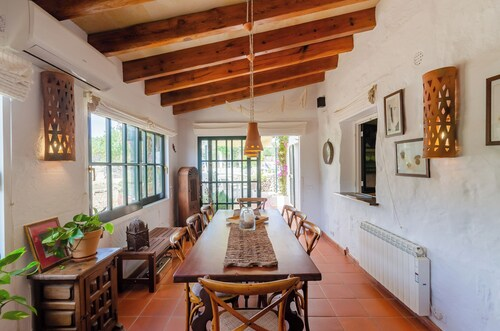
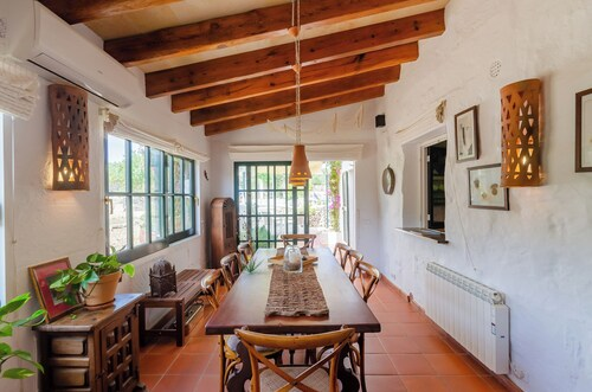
+ succulent plant (253, 261)
